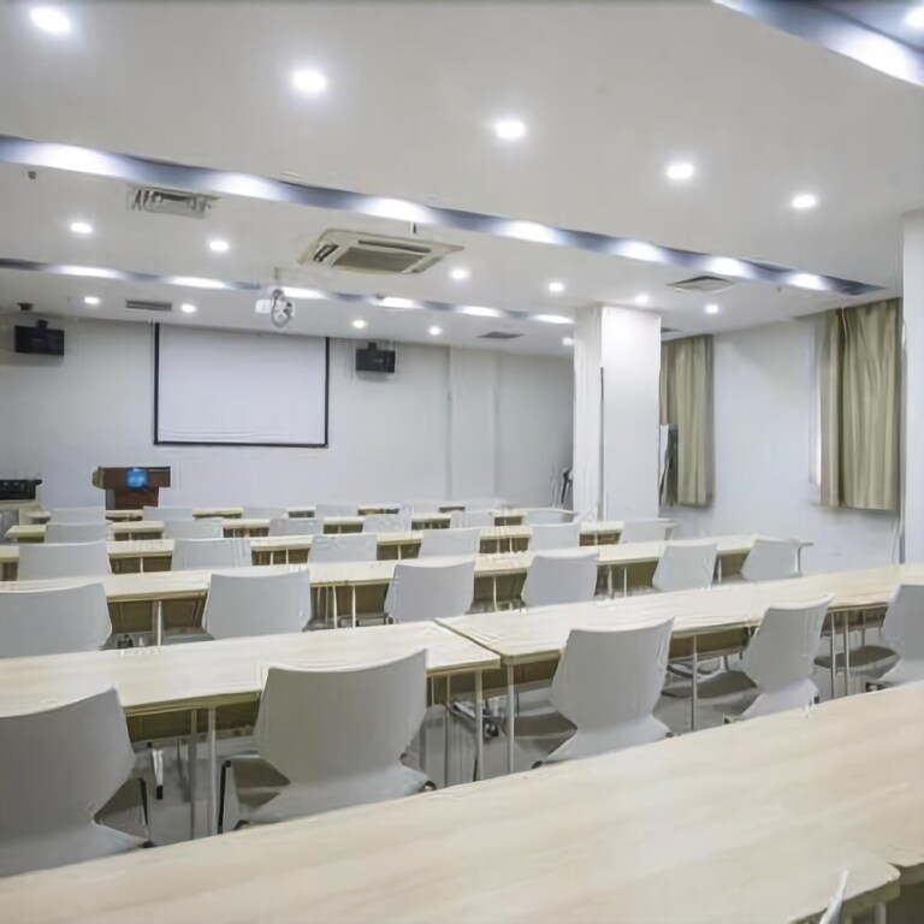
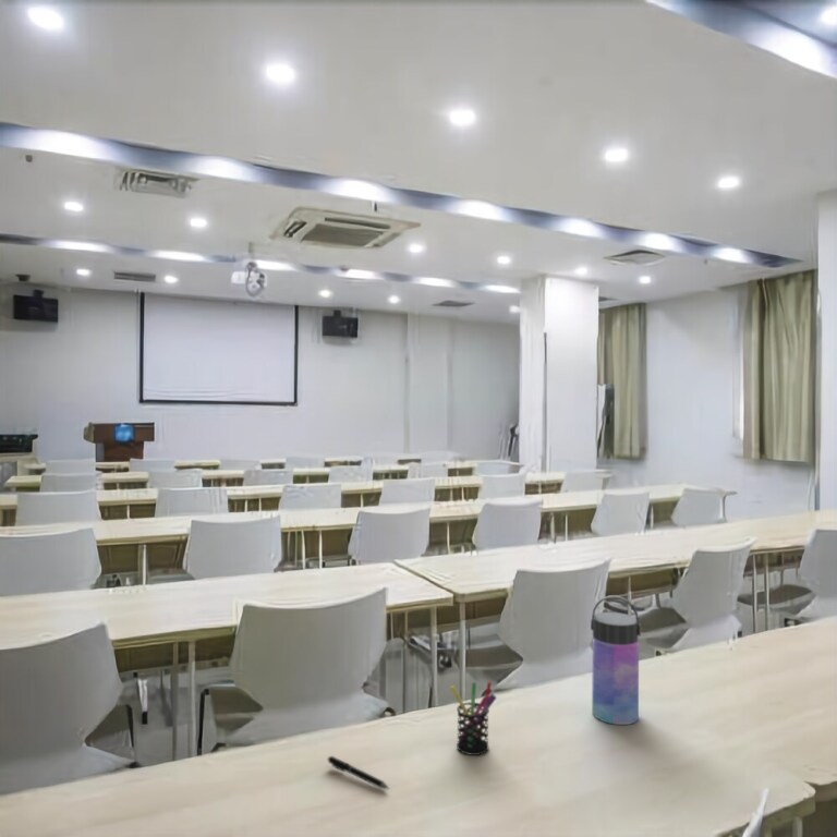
+ pen holder (474, 712)
+ water bottle (615, 655)
+ pen (357, 772)
